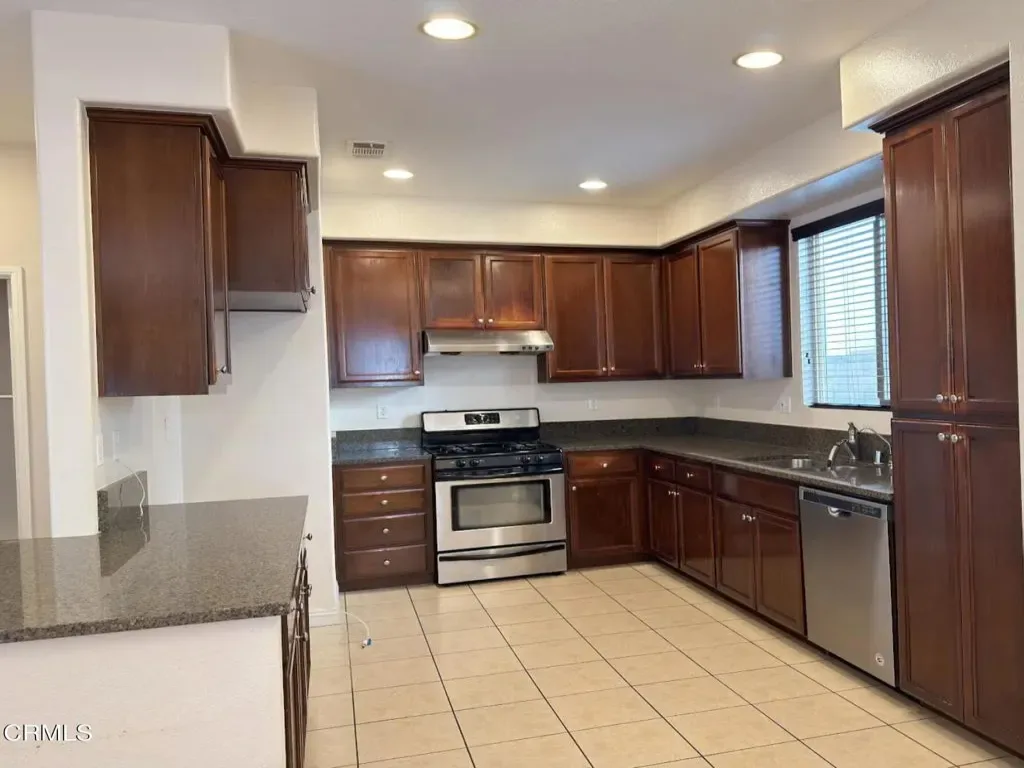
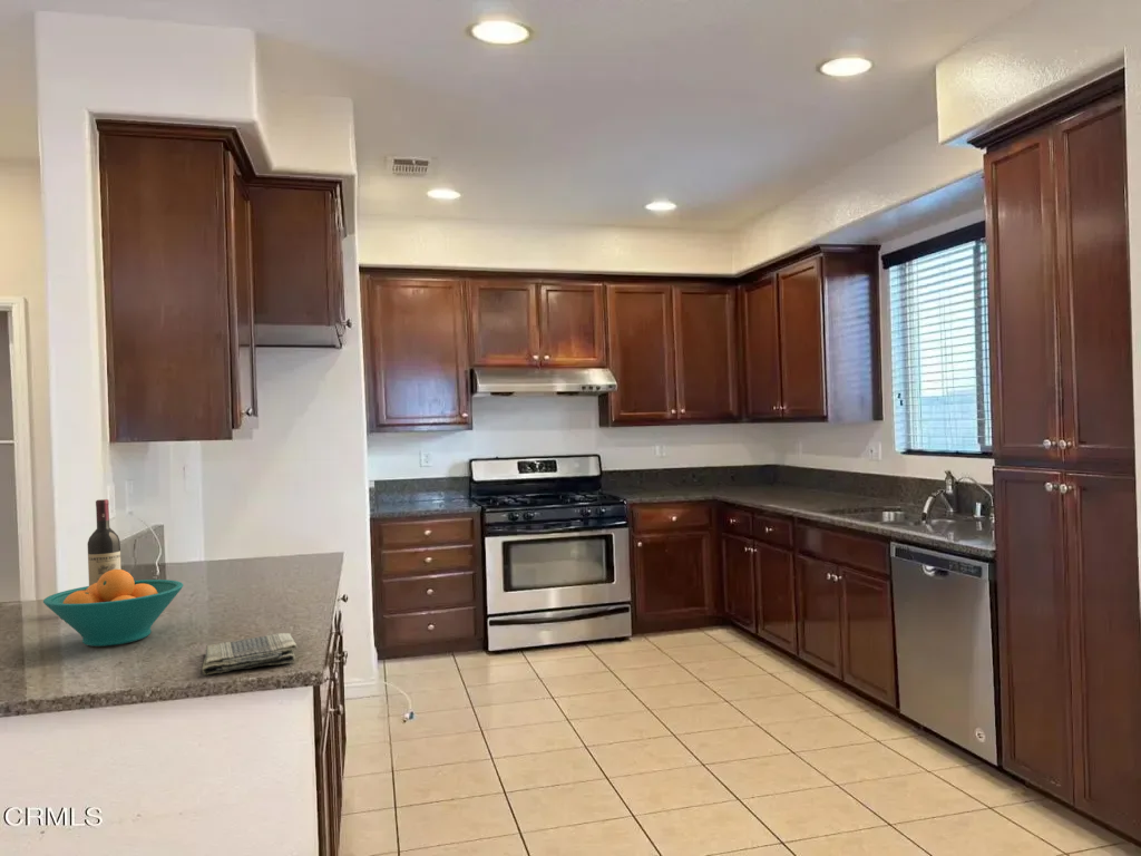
+ fruit bowl (116, 604)
+ wine bottle (104, 555)
+ dish towel (250, 650)
